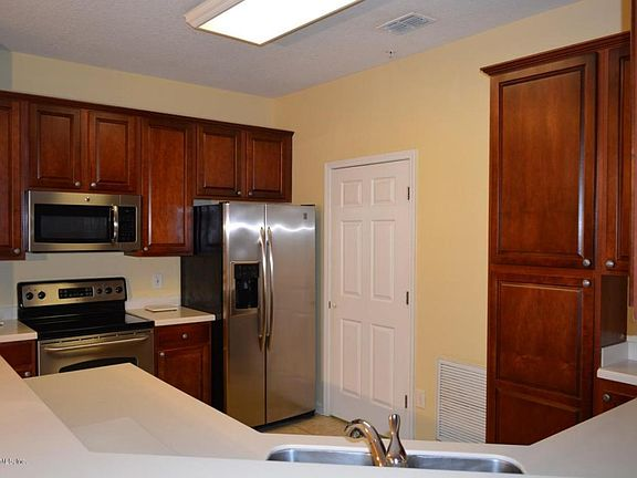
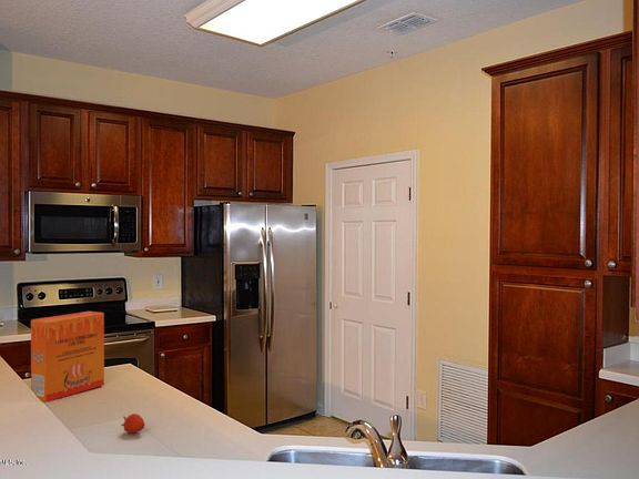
+ cereal box (69, 354)
+ fruit (133, 424)
